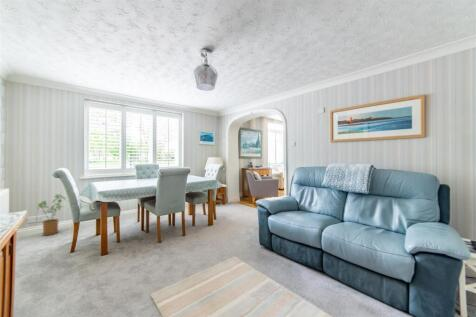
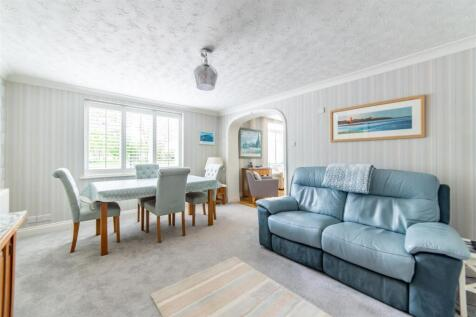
- house plant (52, 212)
